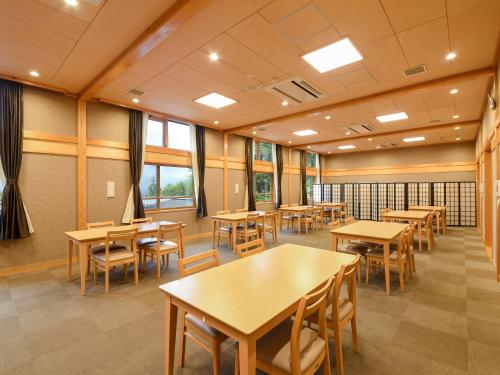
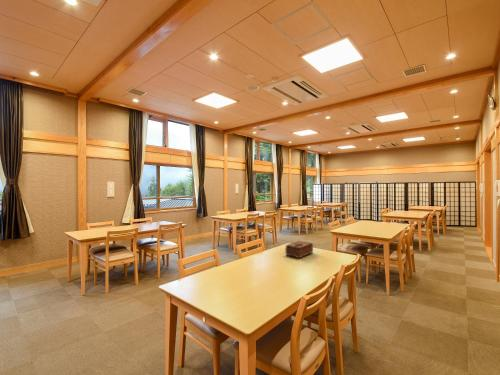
+ tissue box (299, 249)
